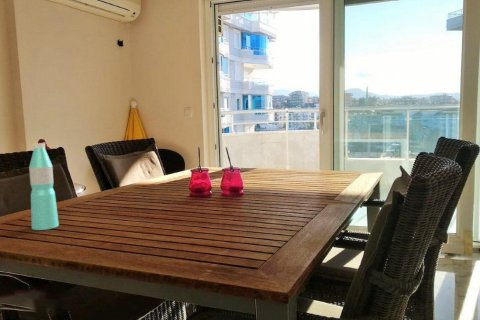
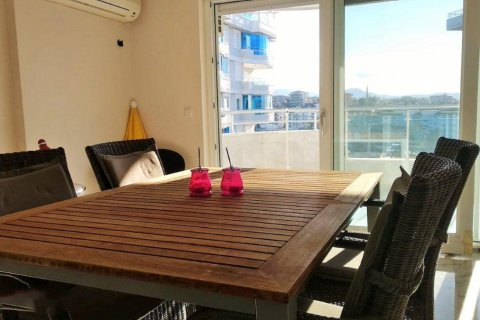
- water bottle (42, 185)
